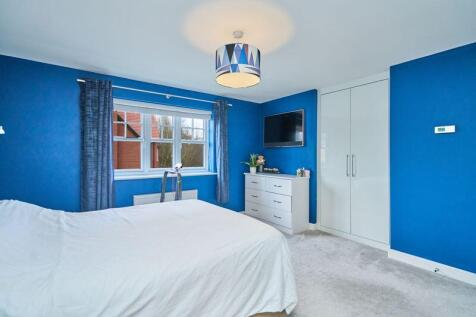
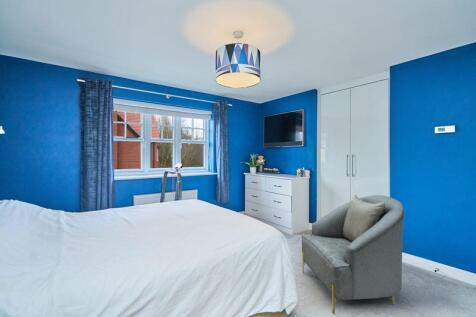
+ armchair (352, 242)
